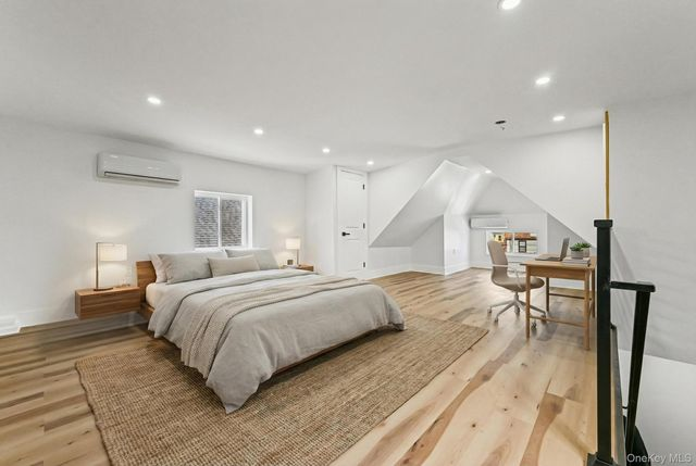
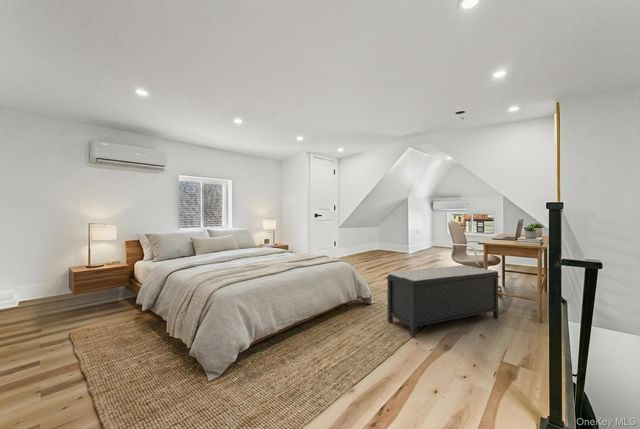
+ bench (443, 295)
